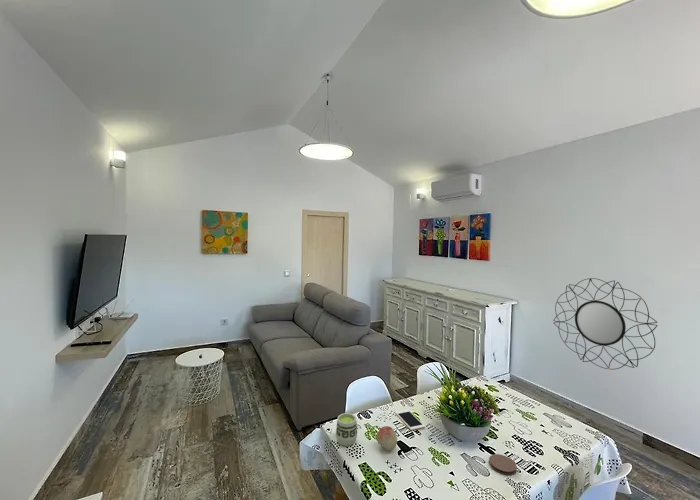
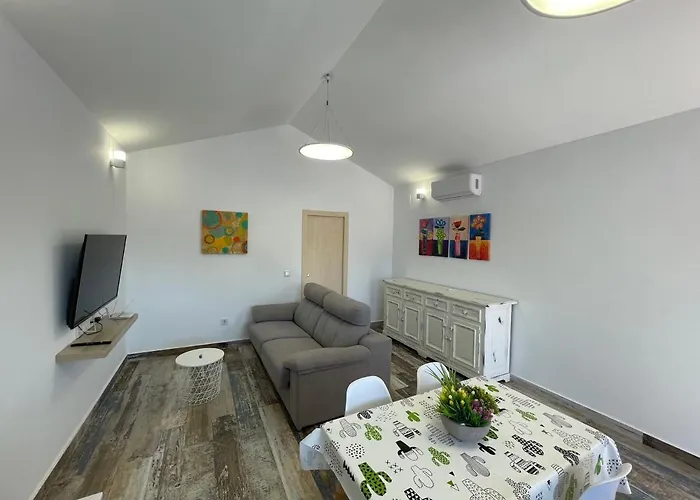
- cup (346, 429)
- coaster (502, 464)
- fruit (387, 437)
- home mirror (599, 322)
- cell phone (409, 419)
